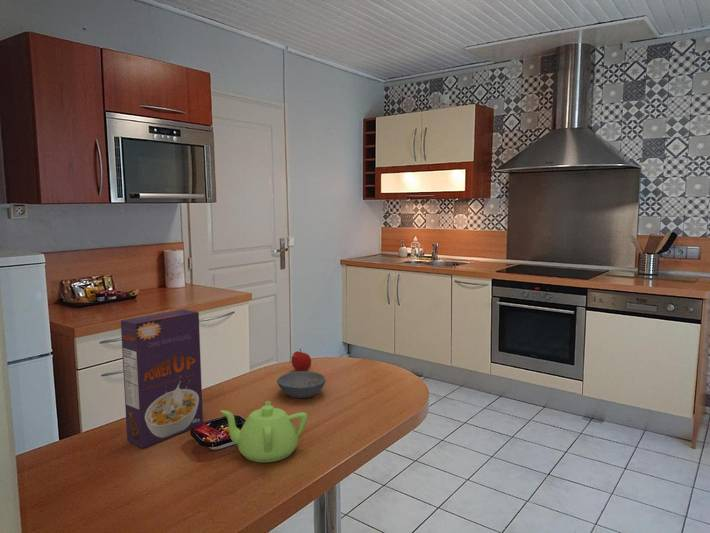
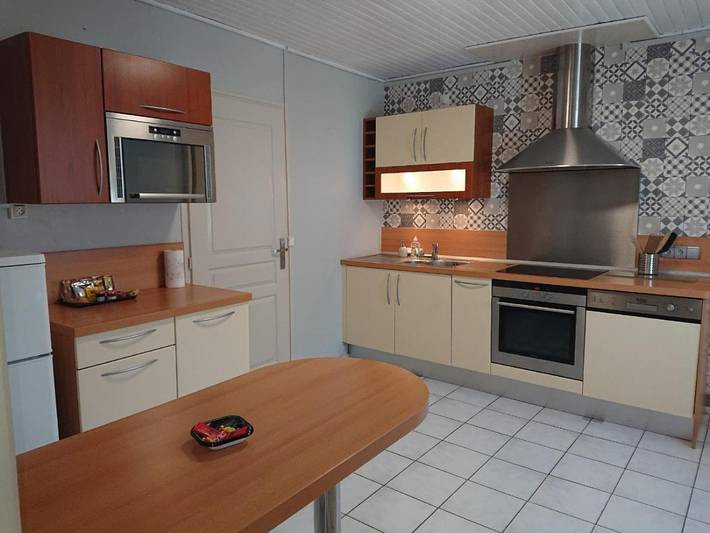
- cereal box (163, 374)
- teapot (264, 428)
- apple (301, 360)
- bowl (301, 386)
